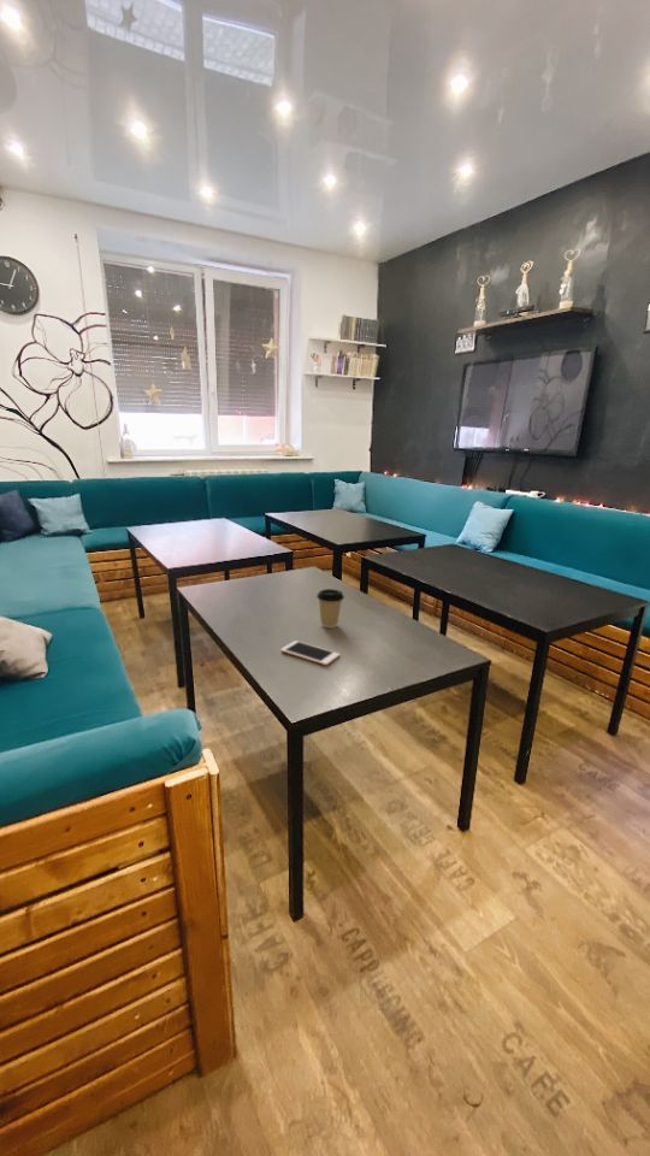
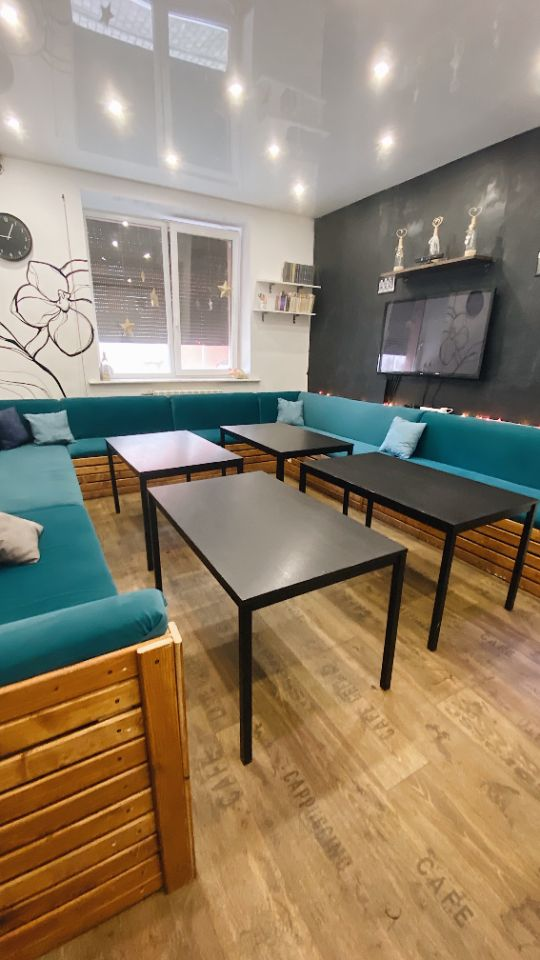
- cell phone (309, 651)
- coffee cup (330, 608)
